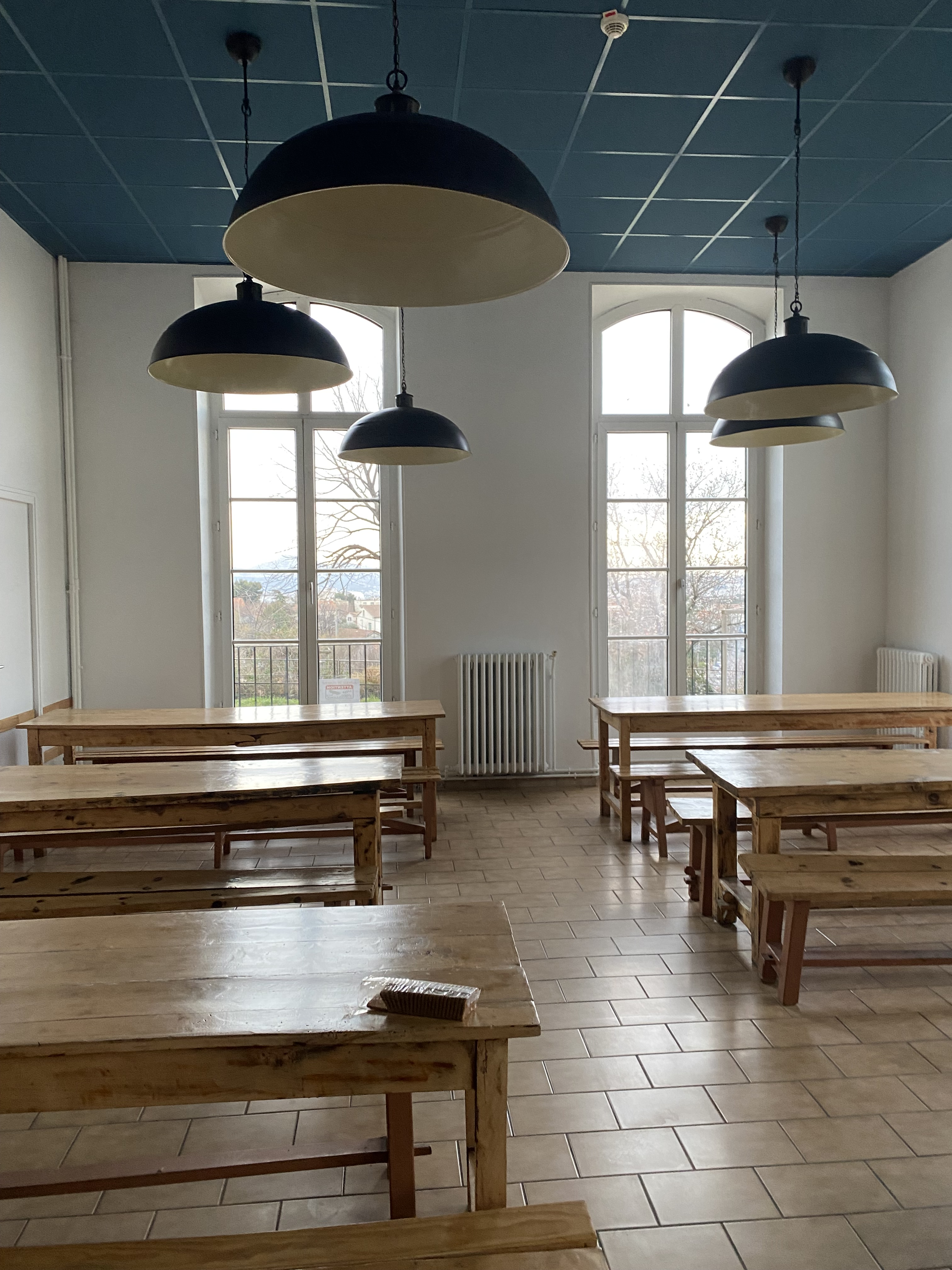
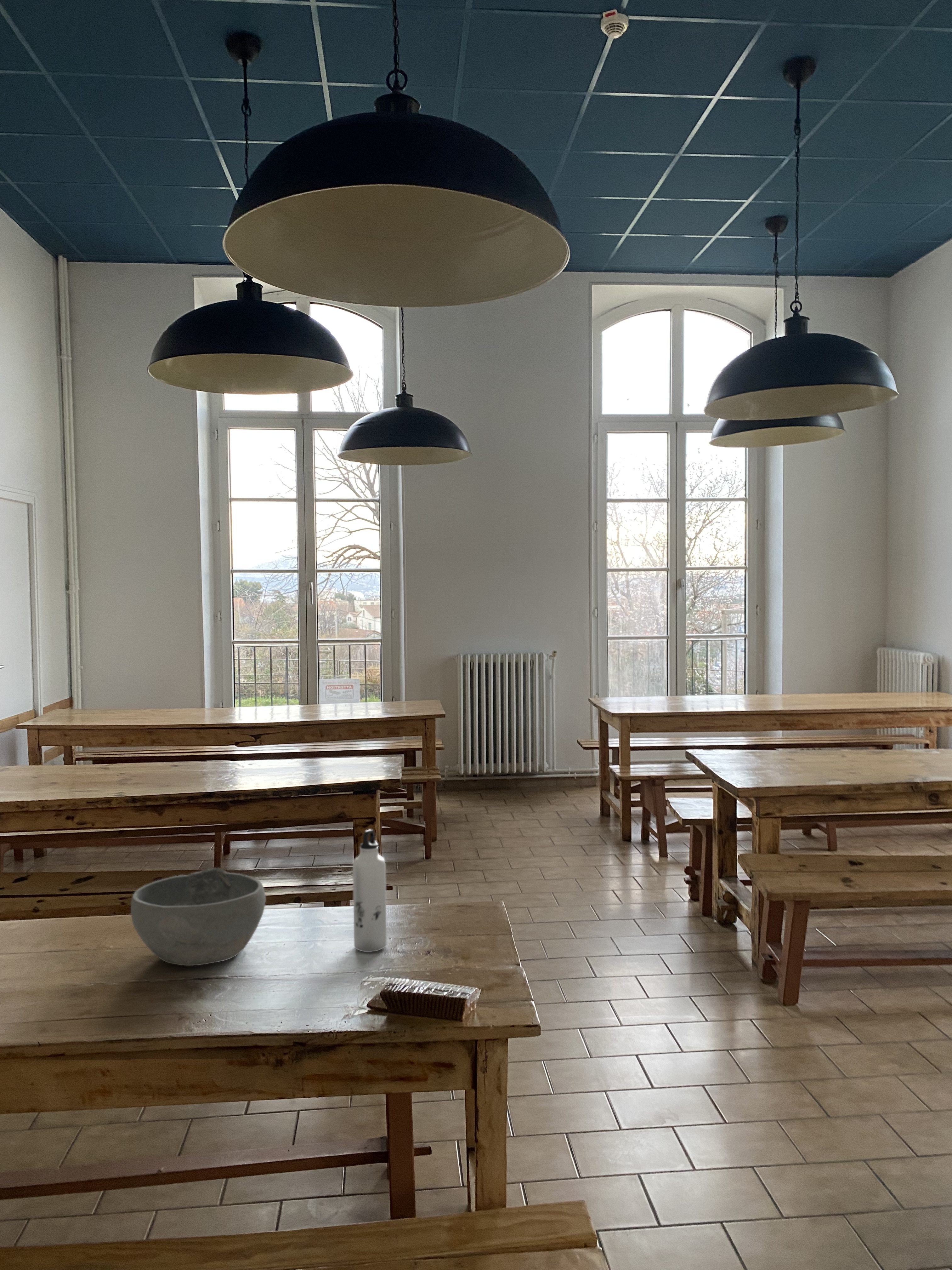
+ bowl (199, 918)
+ water bottle (370, 888)
